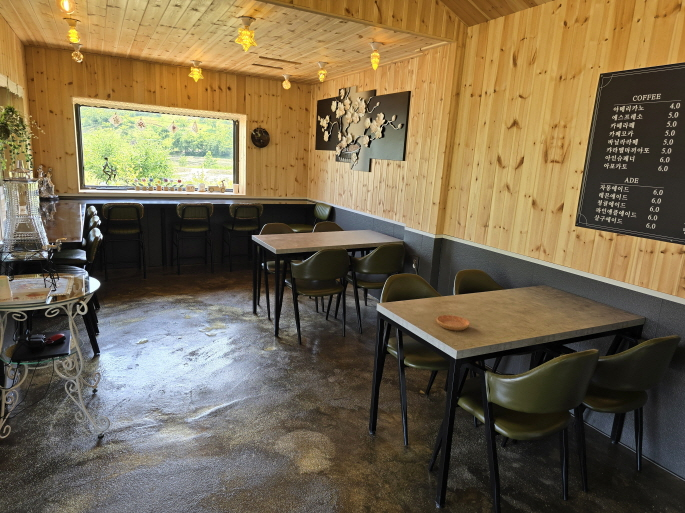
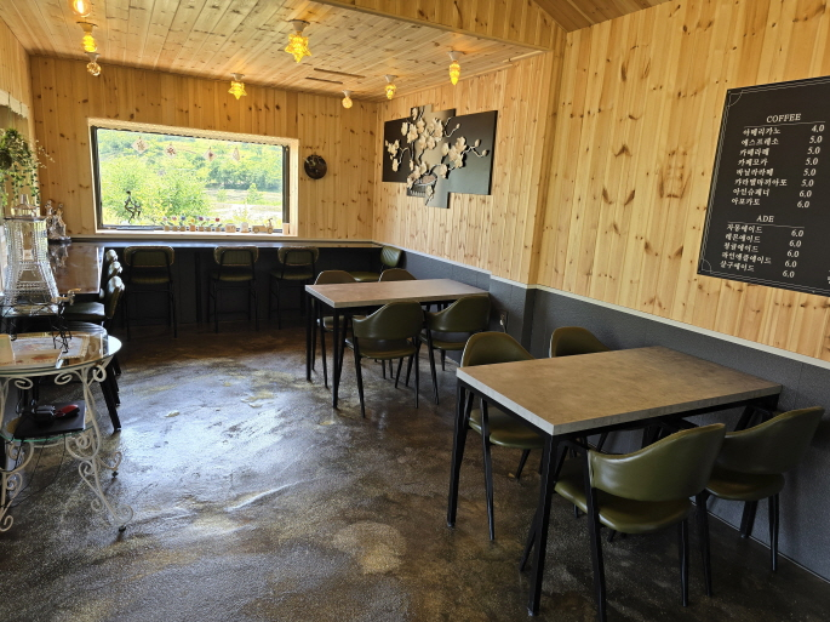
- saucer (452, 323)
